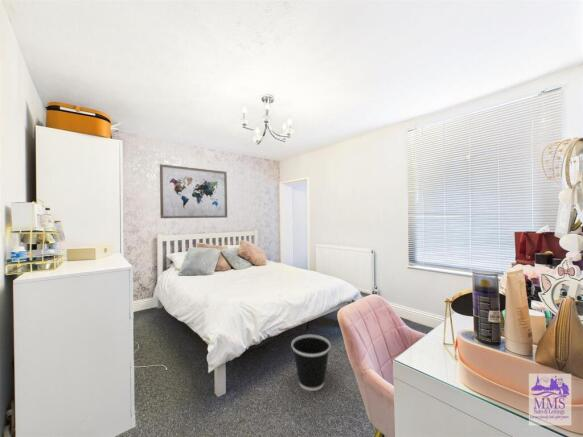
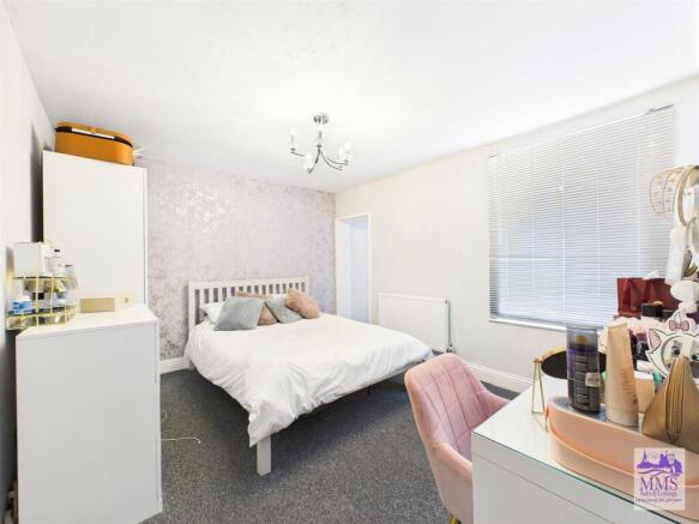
- wastebasket (311, 362)
- wall art (196, 193)
